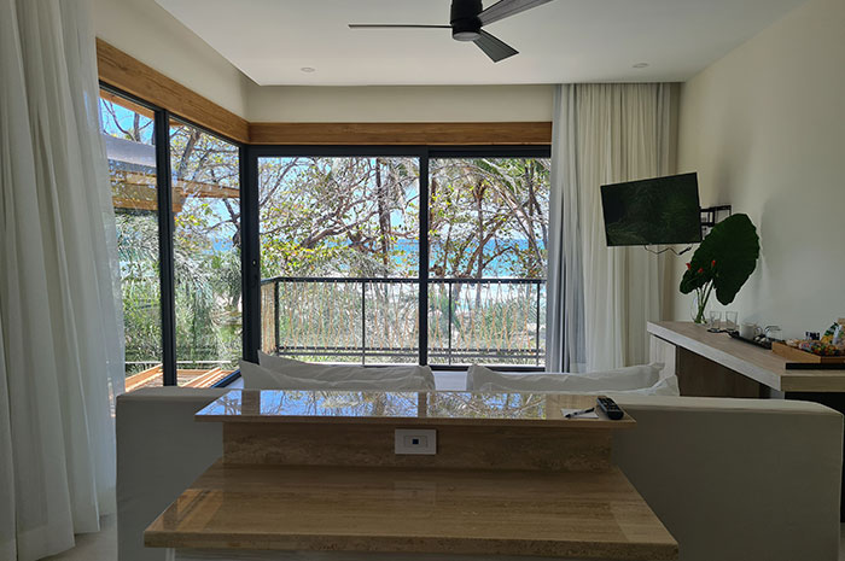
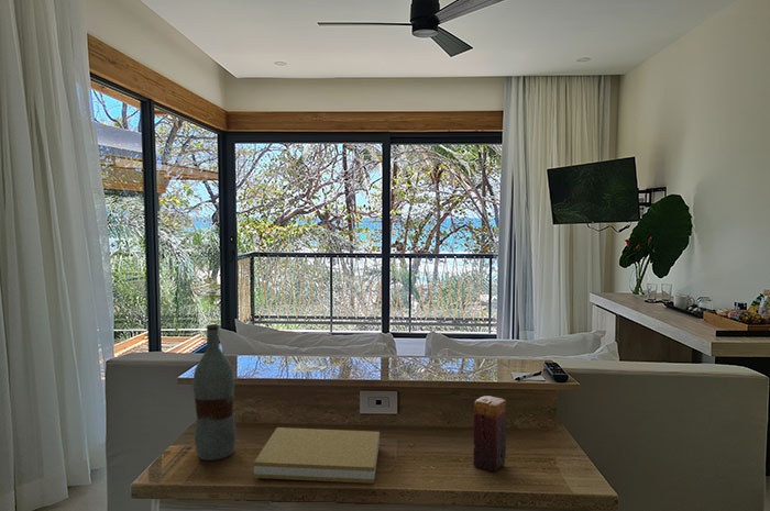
+ candle (490, 432)
+ book (321, 452)
+ bottle (213, 389)
